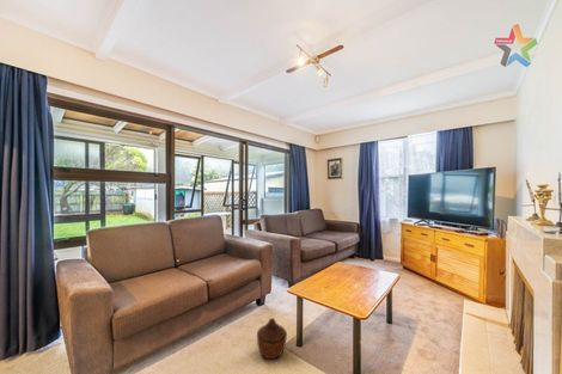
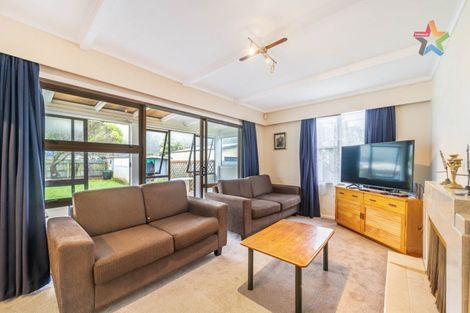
- woven basket (271, 335)
